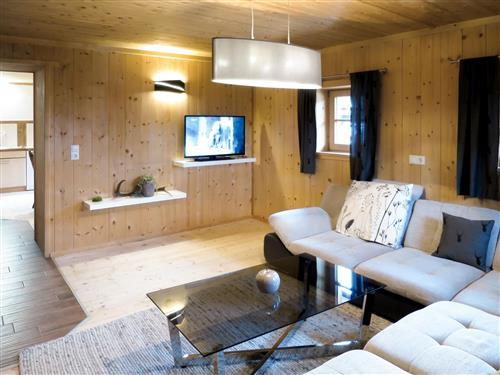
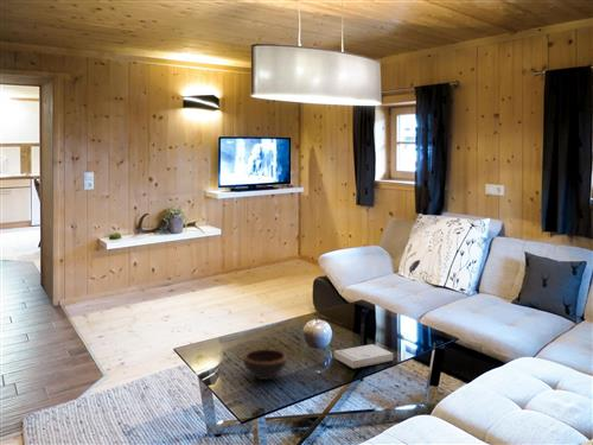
+ bowl (264, 365)
+ book (363, 355)
